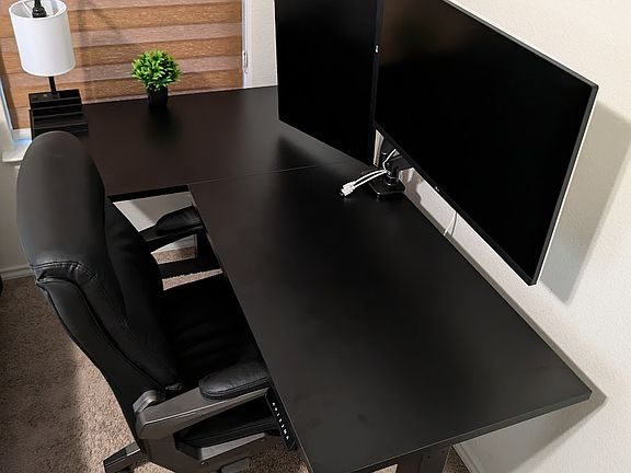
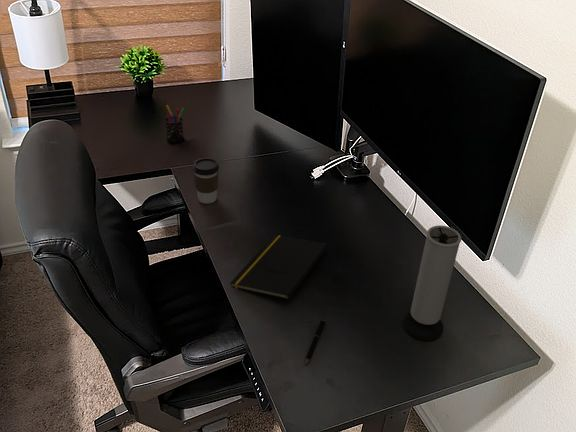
+ pen (314, 342)
+ speaker (432, 282)
+ notepad (280, 264)
+ coffee cup (206, 181)
+ pen holder (176, 122)
